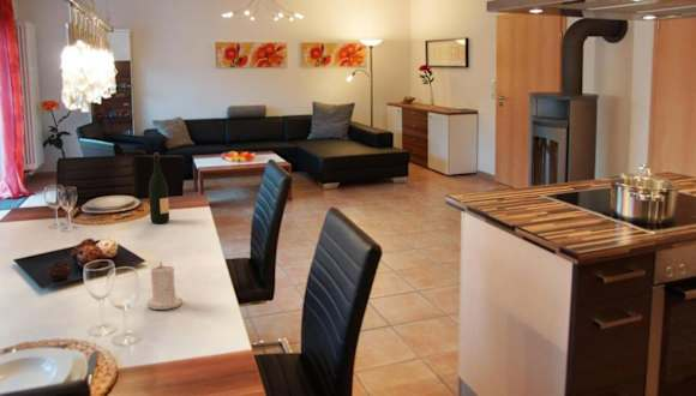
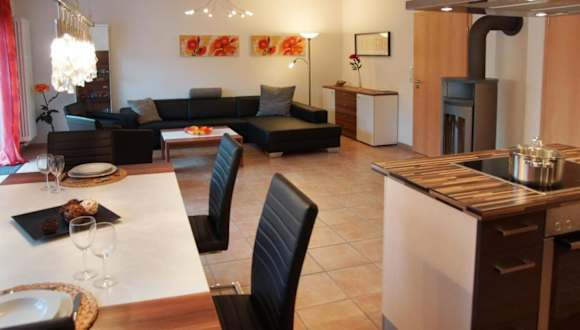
- wine bottle (157, 187)
- candle (163, 283)
